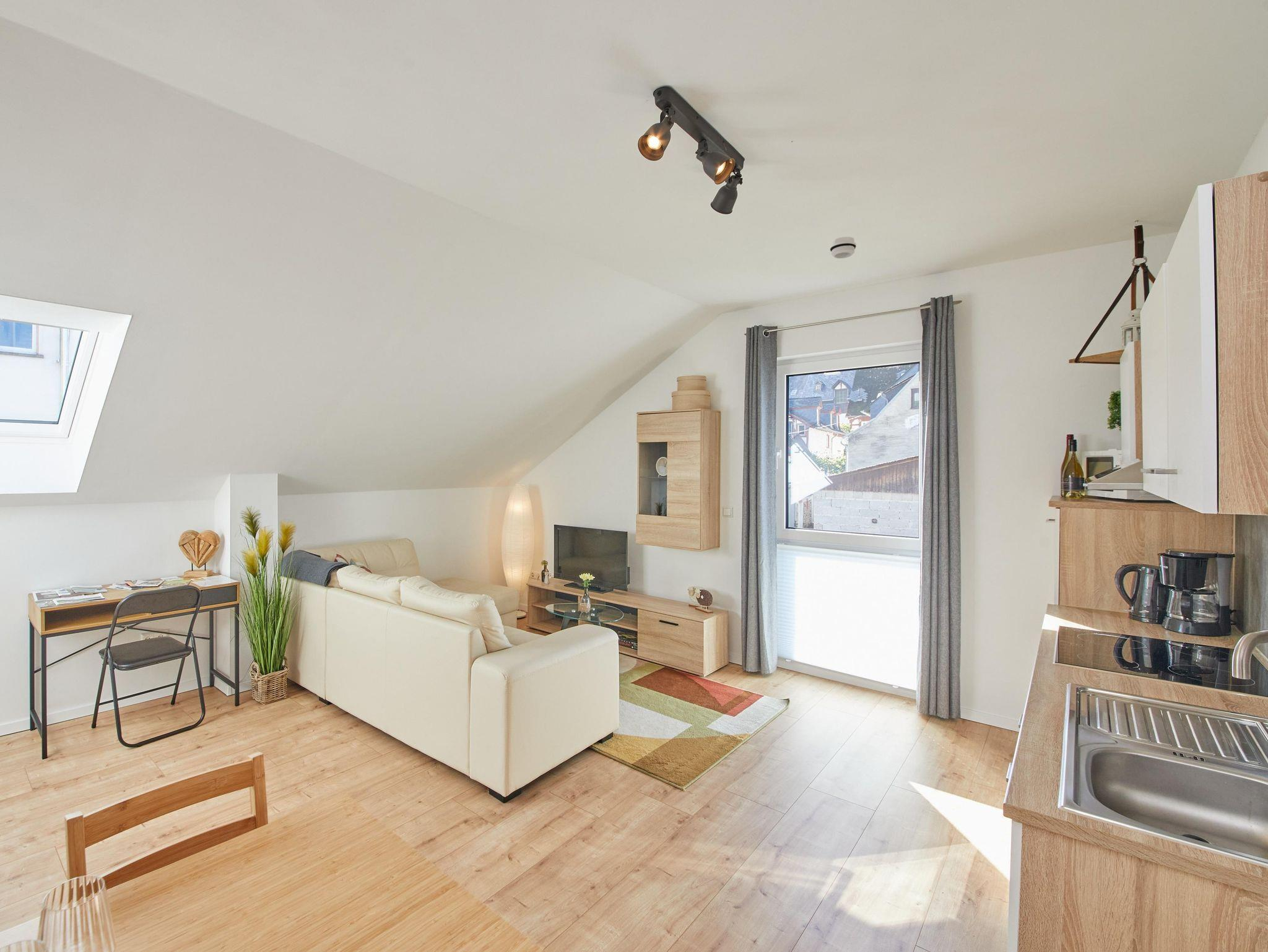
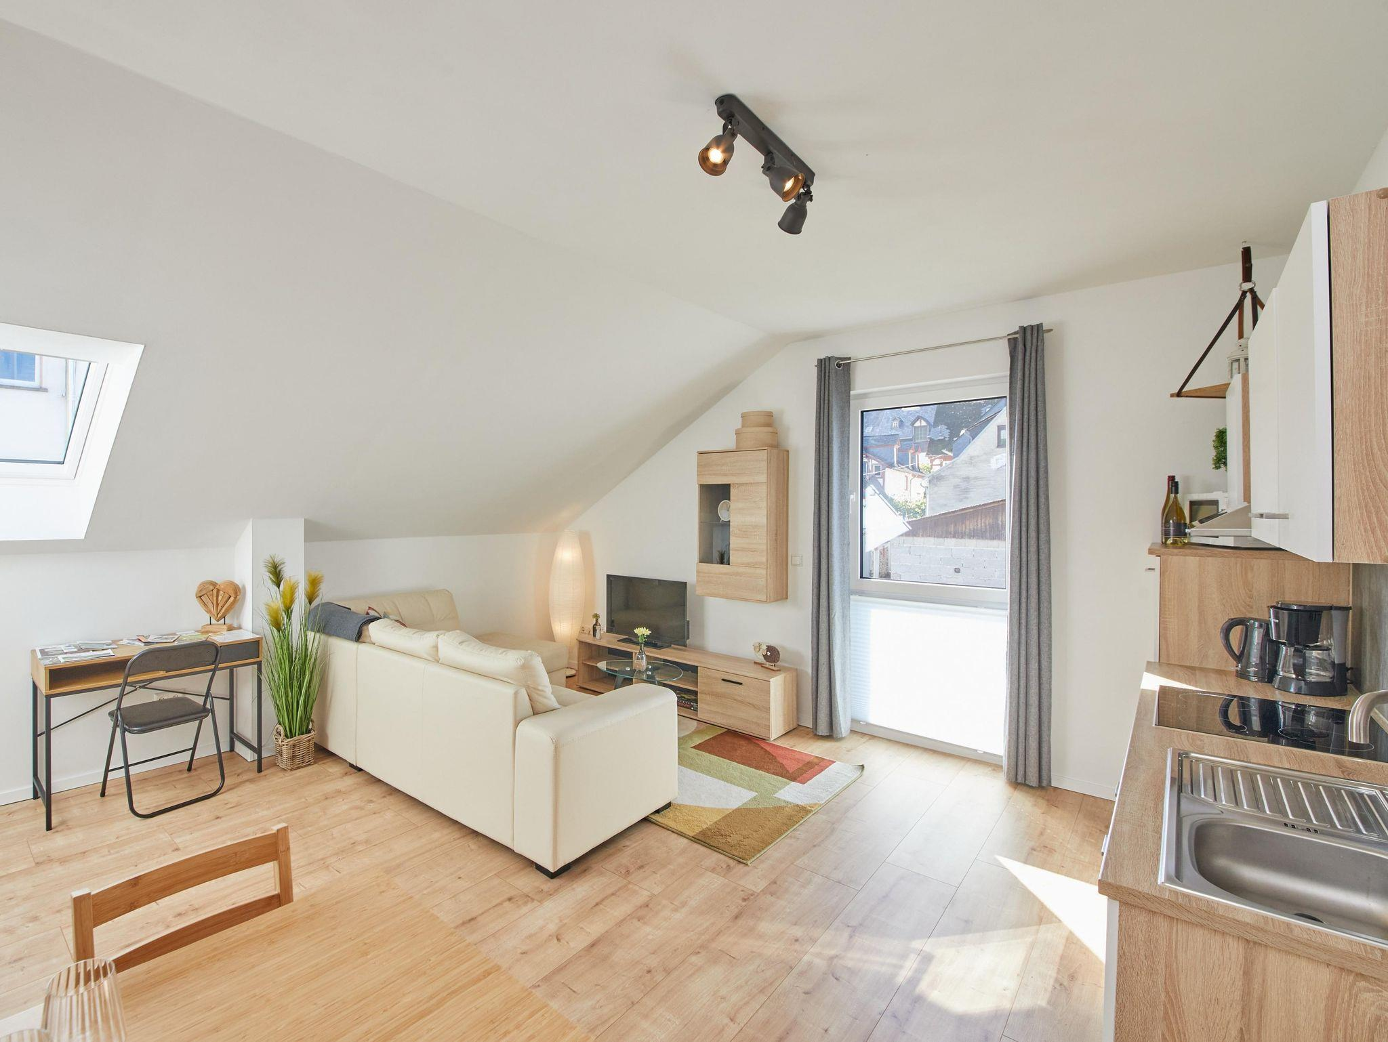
- smoke detector (843, 248)
